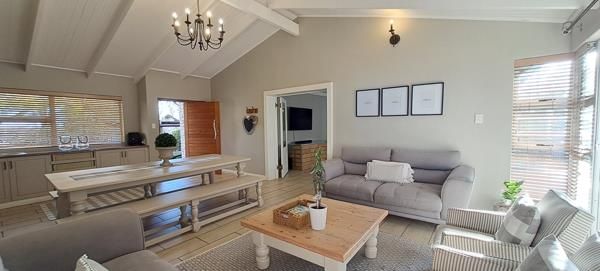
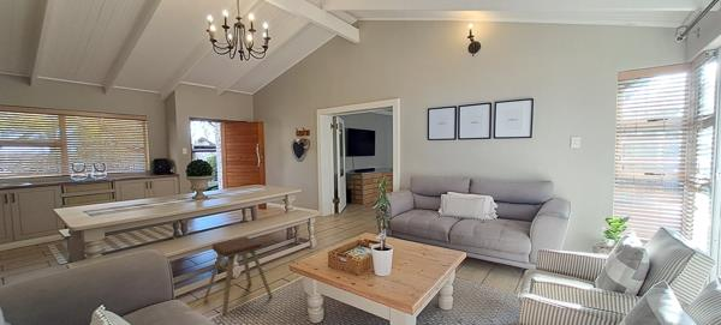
+ music stool (232, 267)
